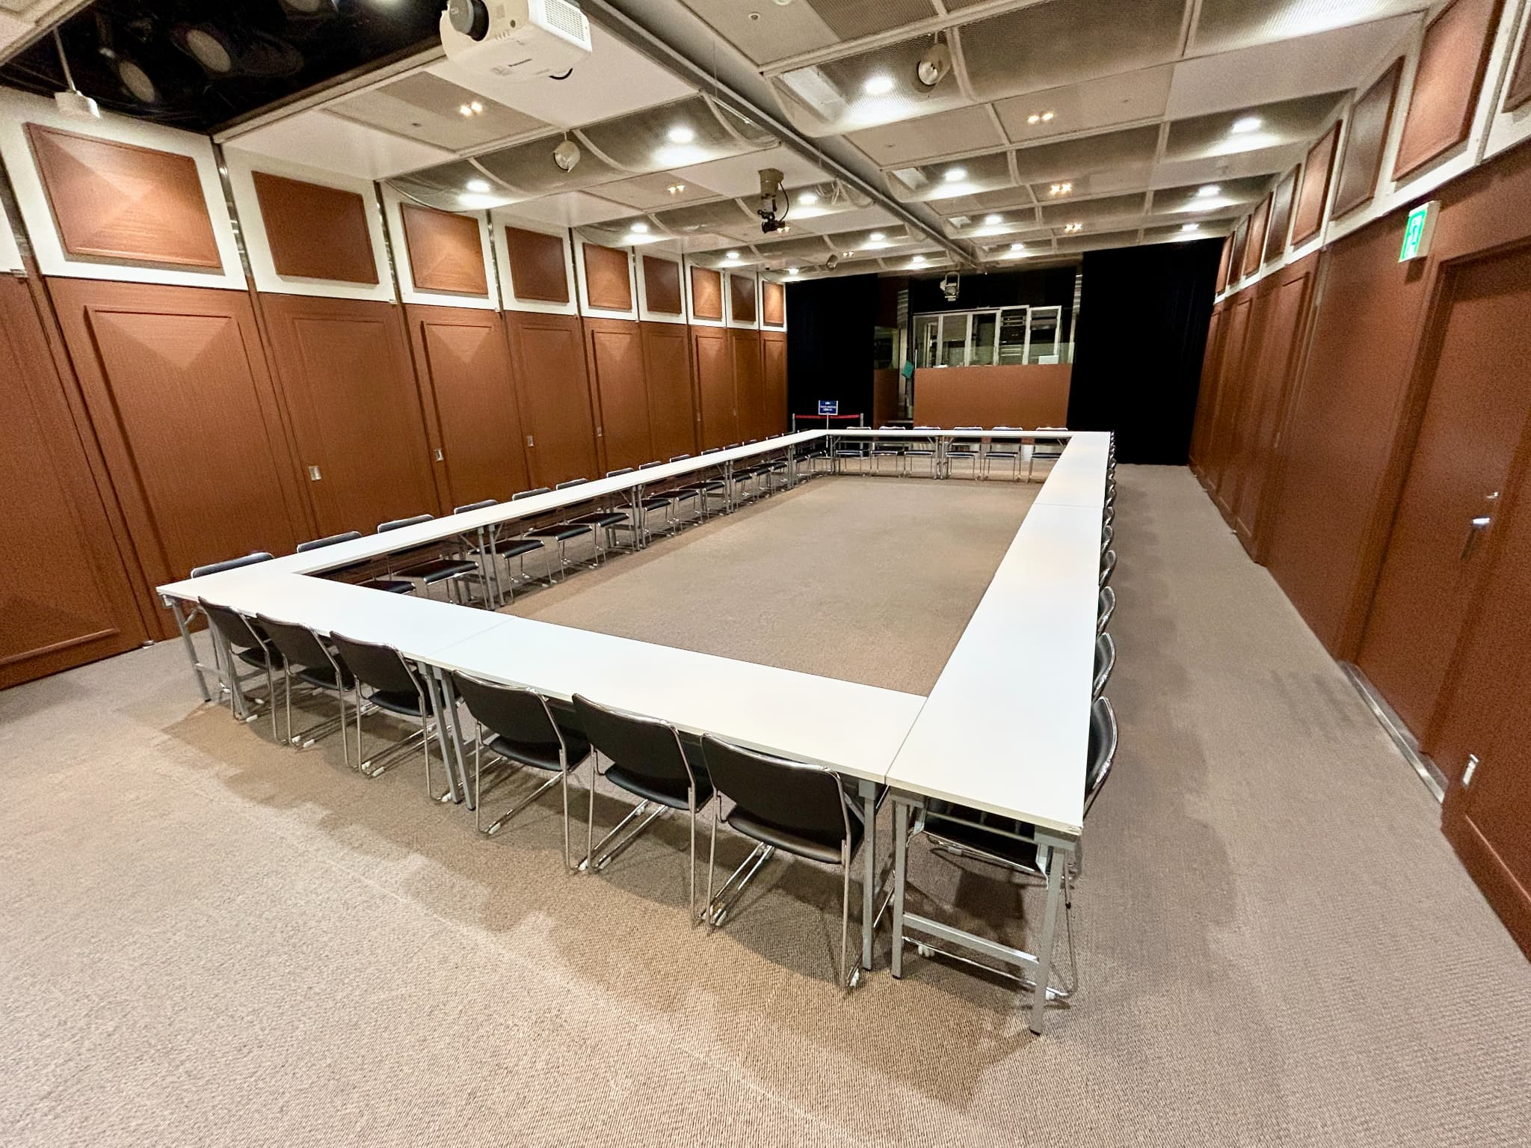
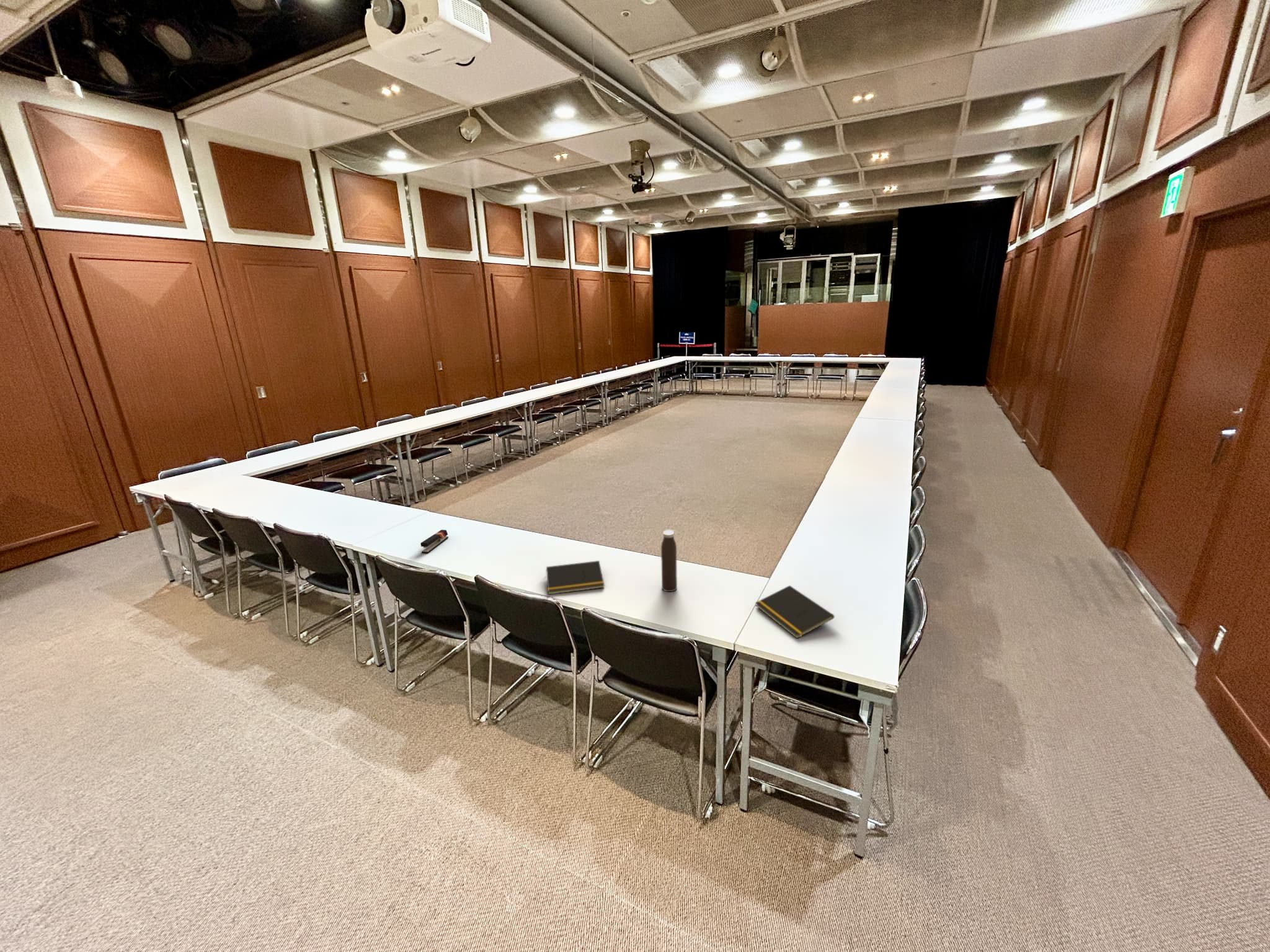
+ notepad (793, 610)
+ notepad (574, 577)
+ water bottle (668, 560)
+ stapler (435, 540)
